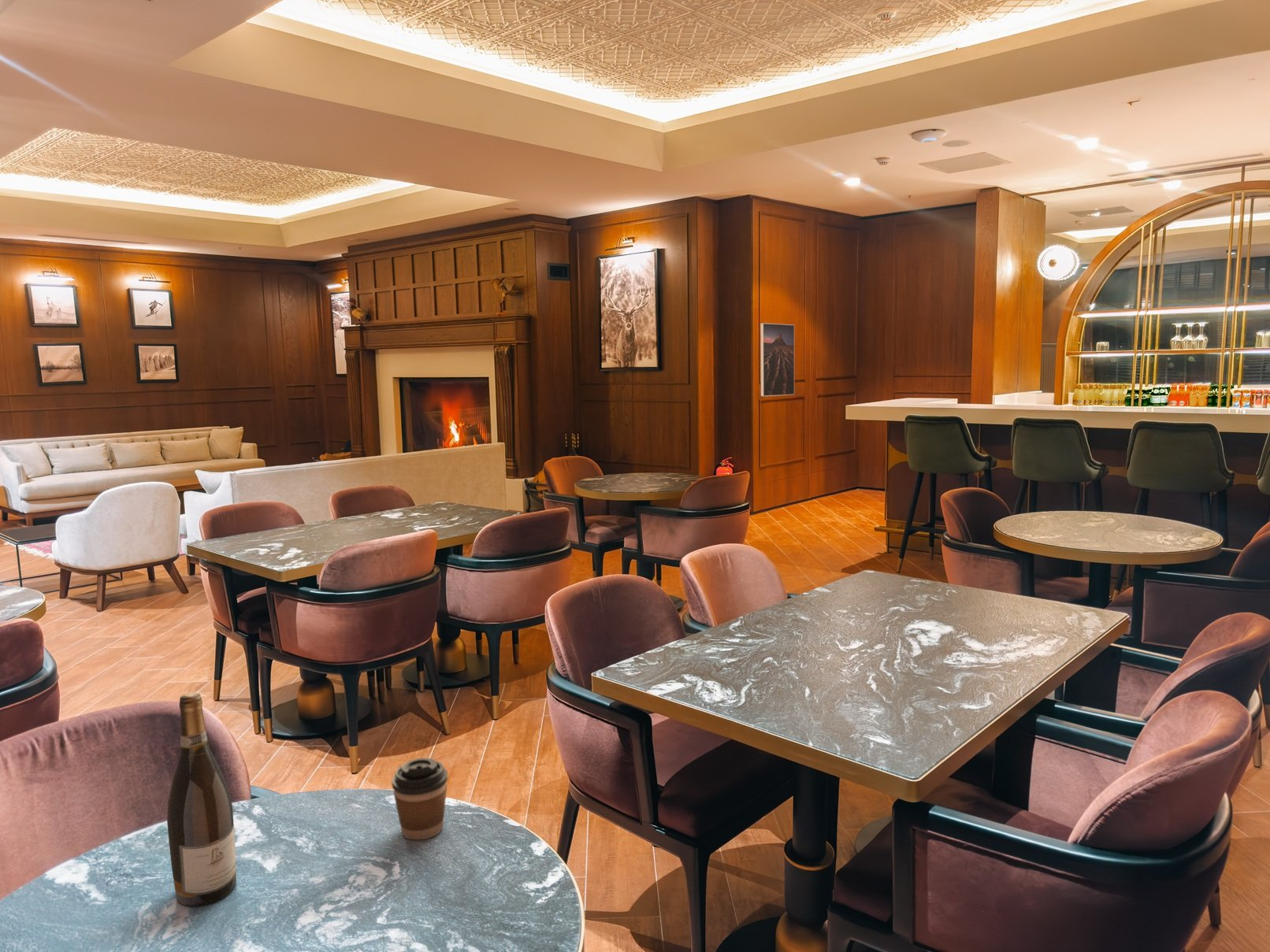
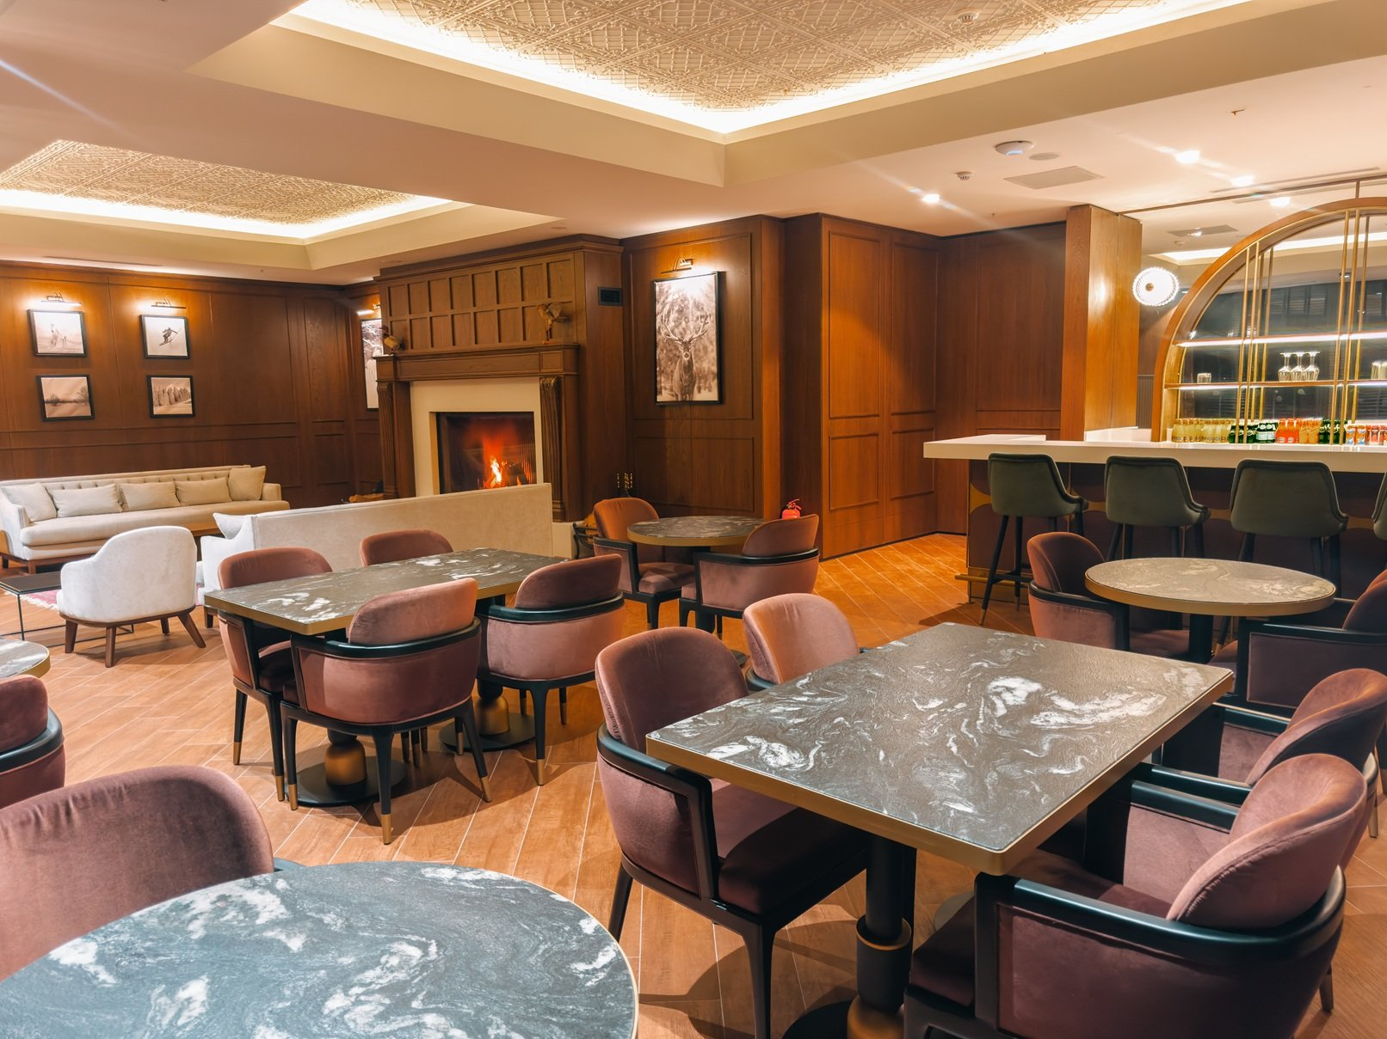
- wine bottle (199, 794)
- coffee cup (421, 795)
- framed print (778, 360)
